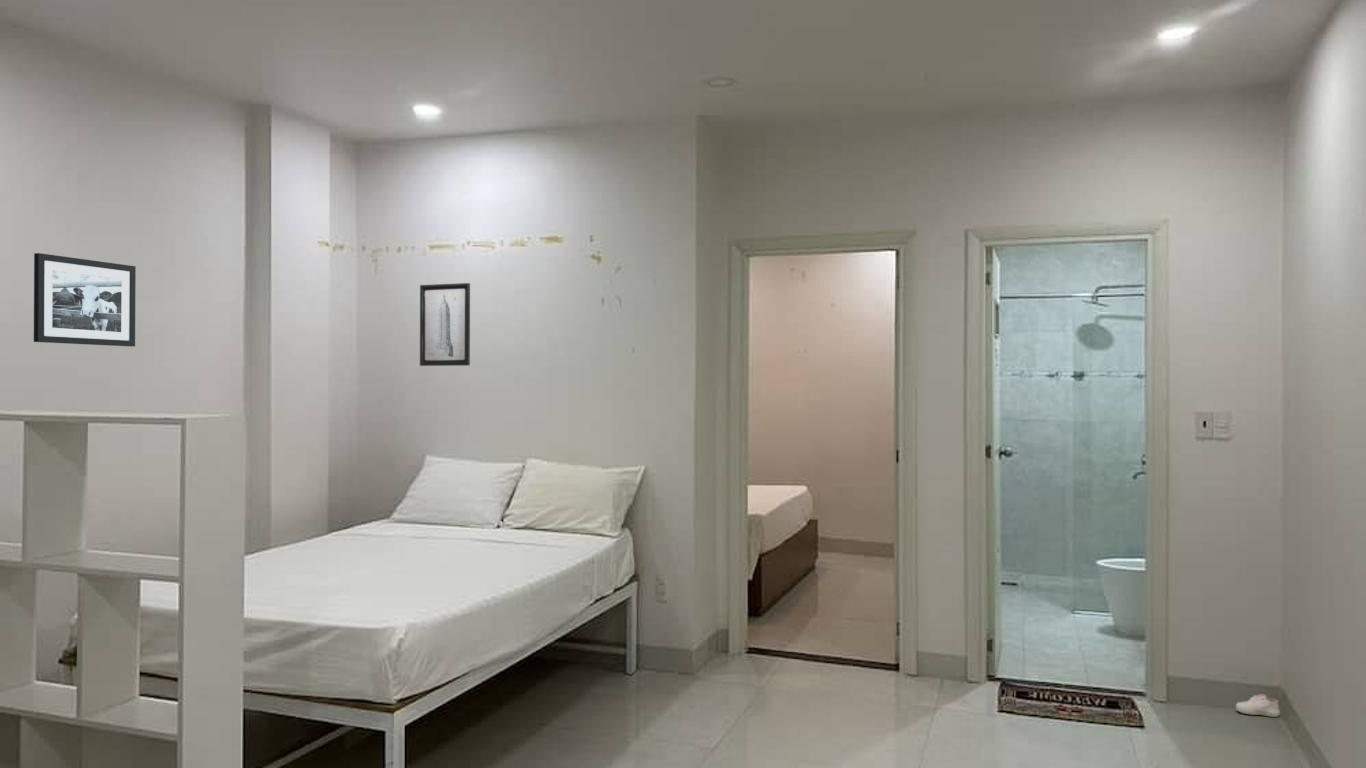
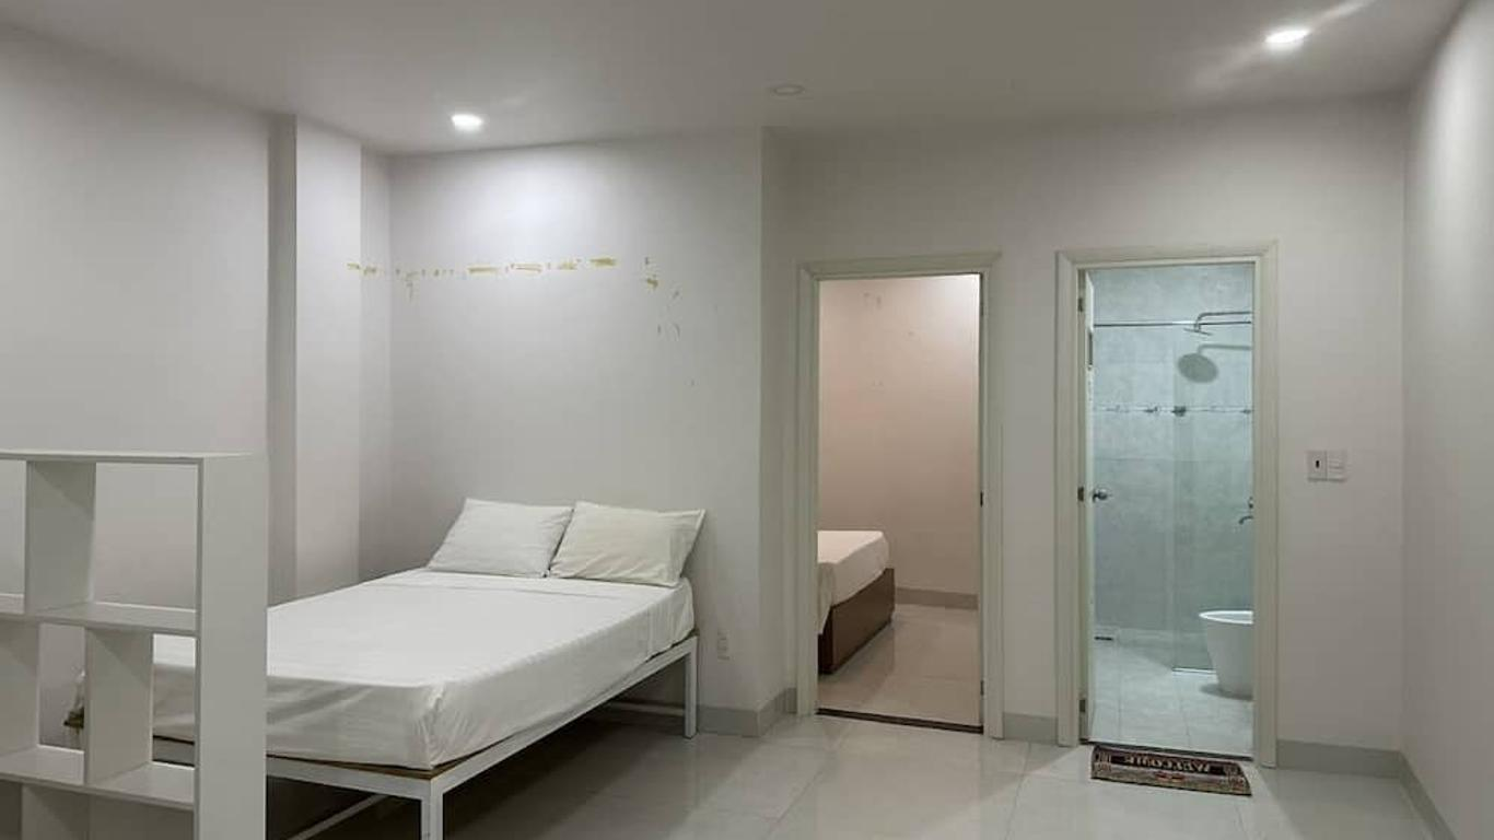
- shoe (1257, 703)
- picture frame (87, 302)
- wall art (444, 324)
